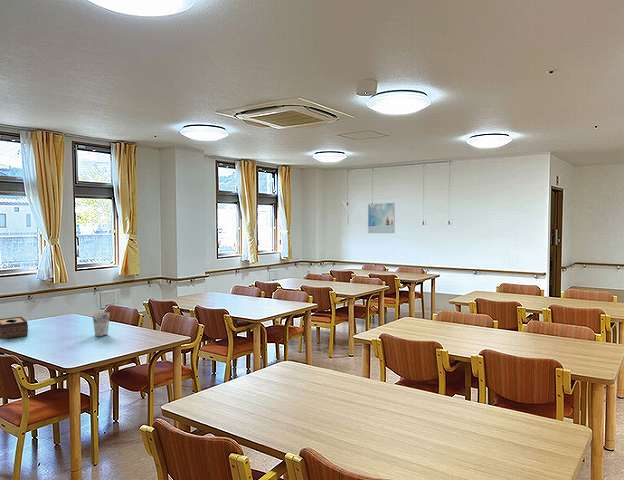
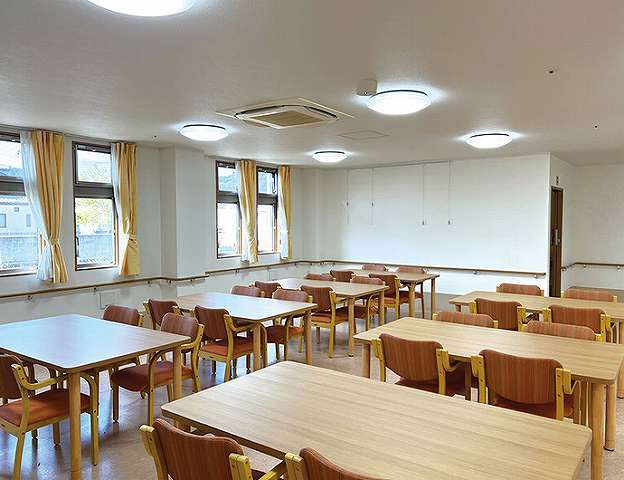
- tissue box (11, 327)
- cup (101, 324)
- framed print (381, 218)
